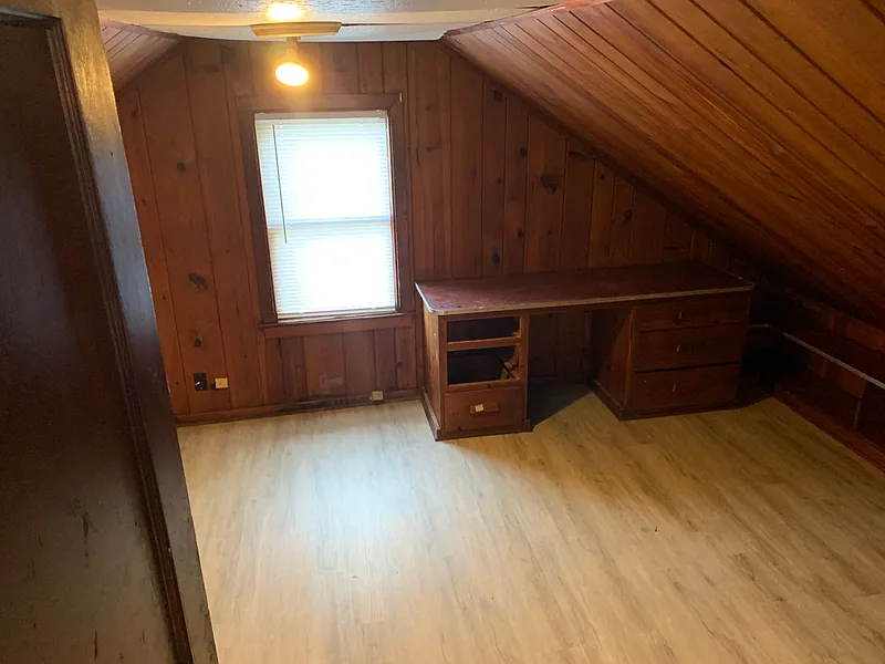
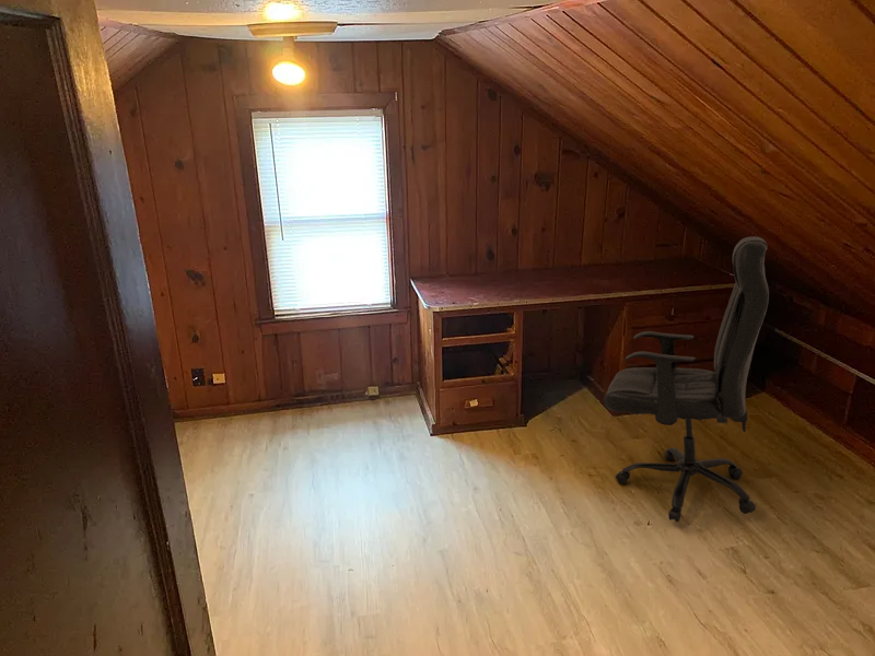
+ office chair (682, 368)
